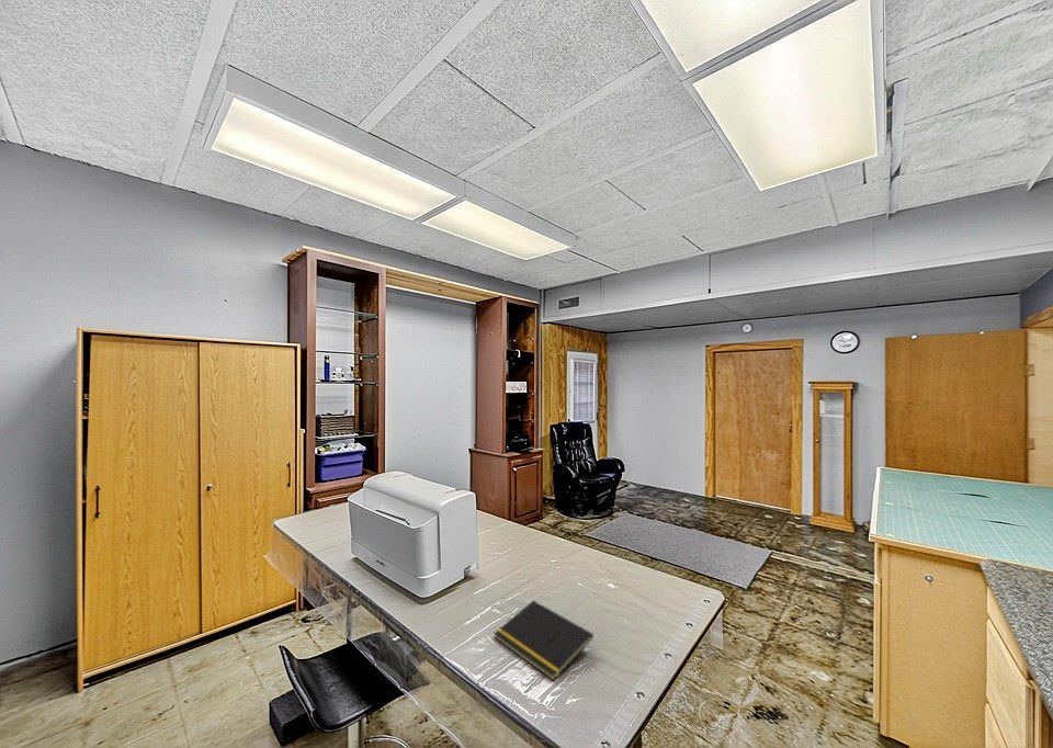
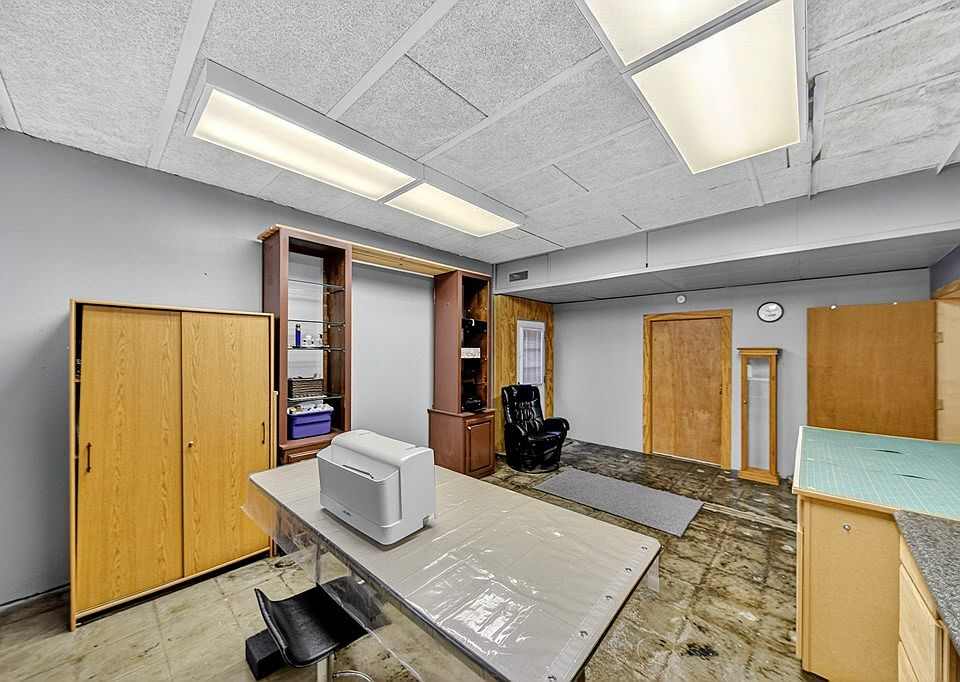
- notepad (542, 635)
